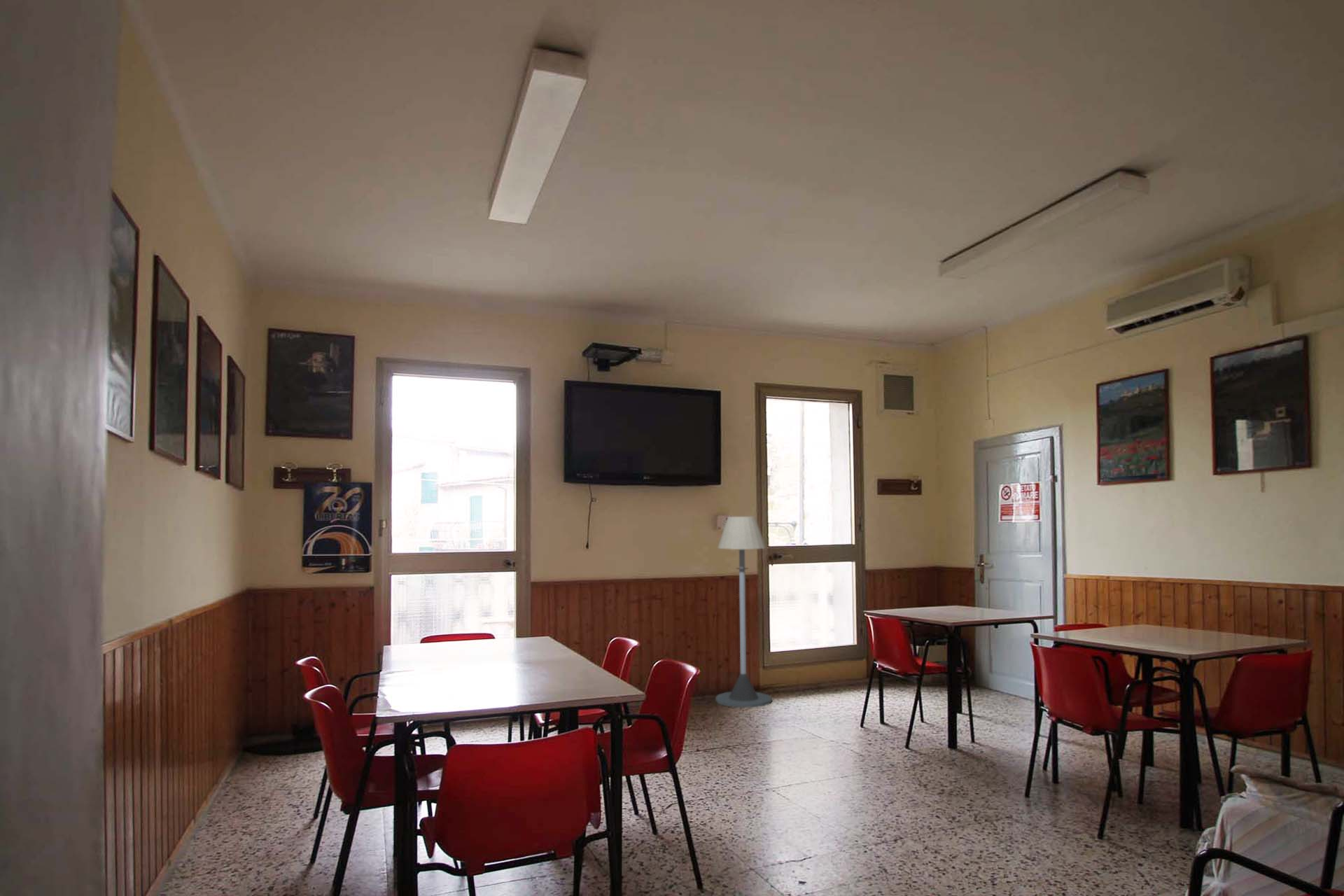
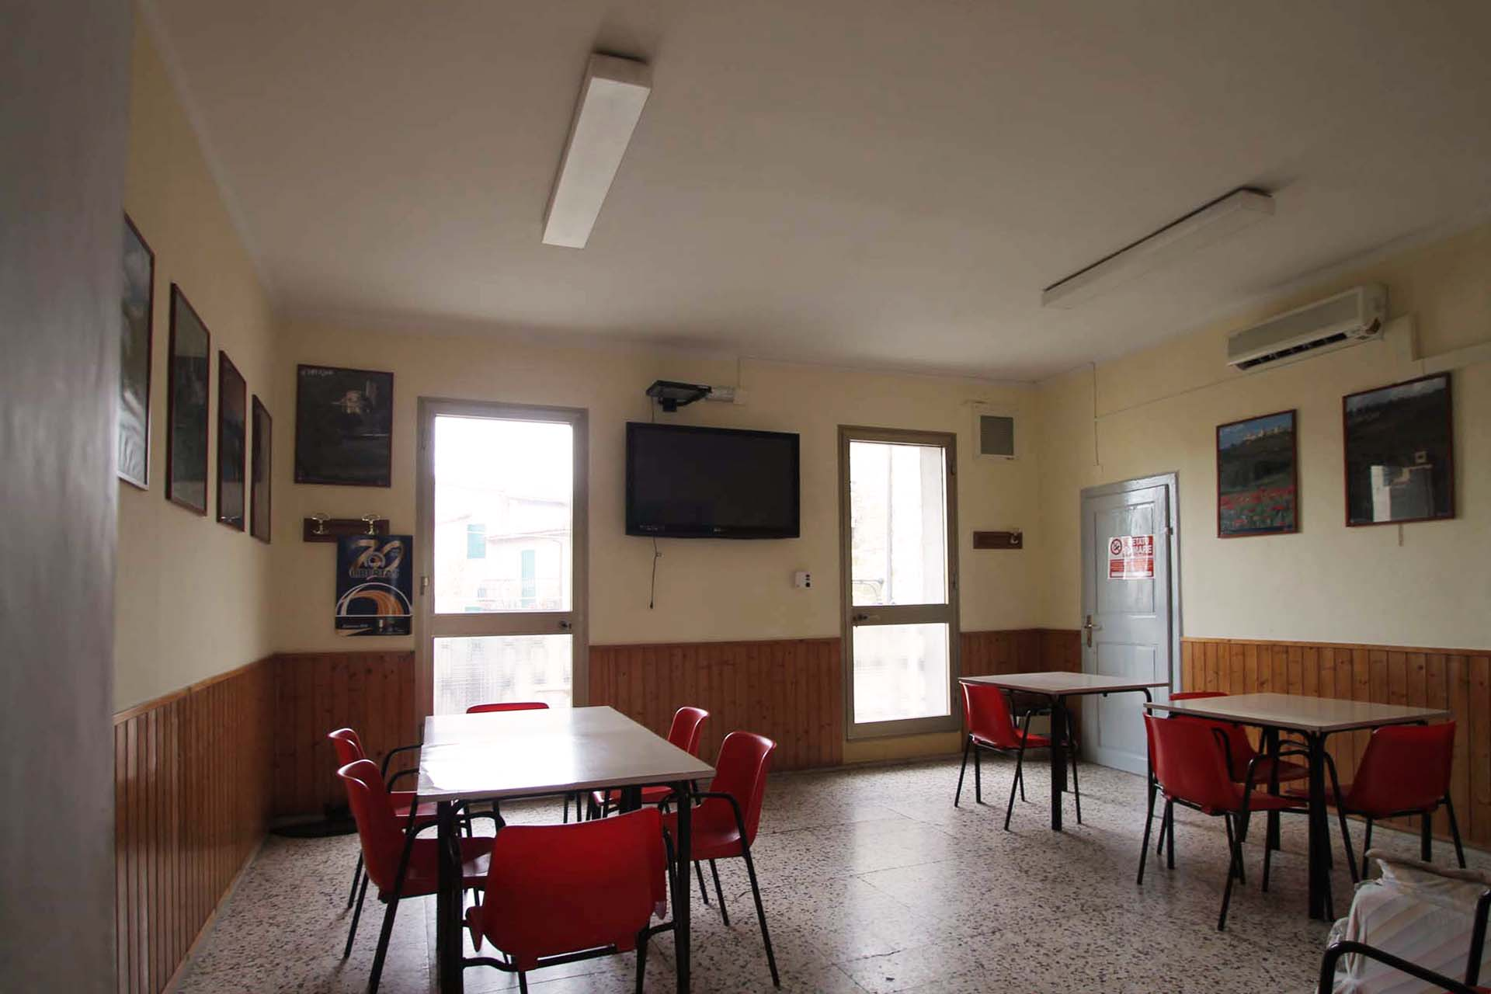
- floor lamp (742, 608)
